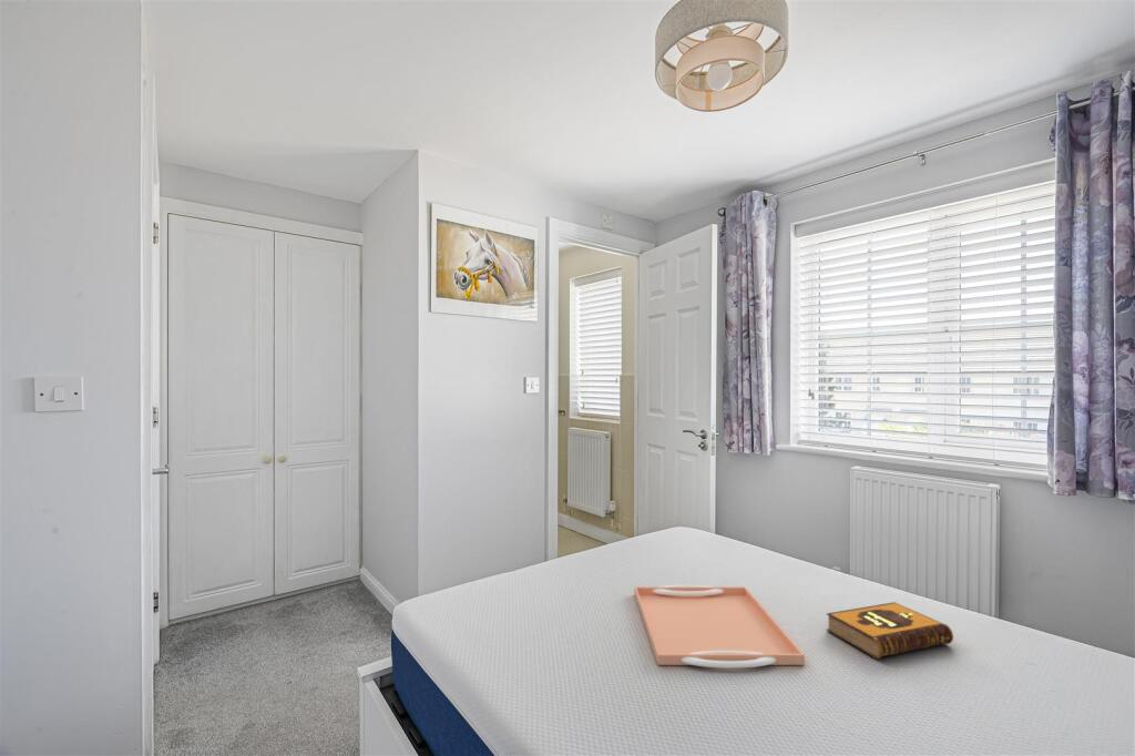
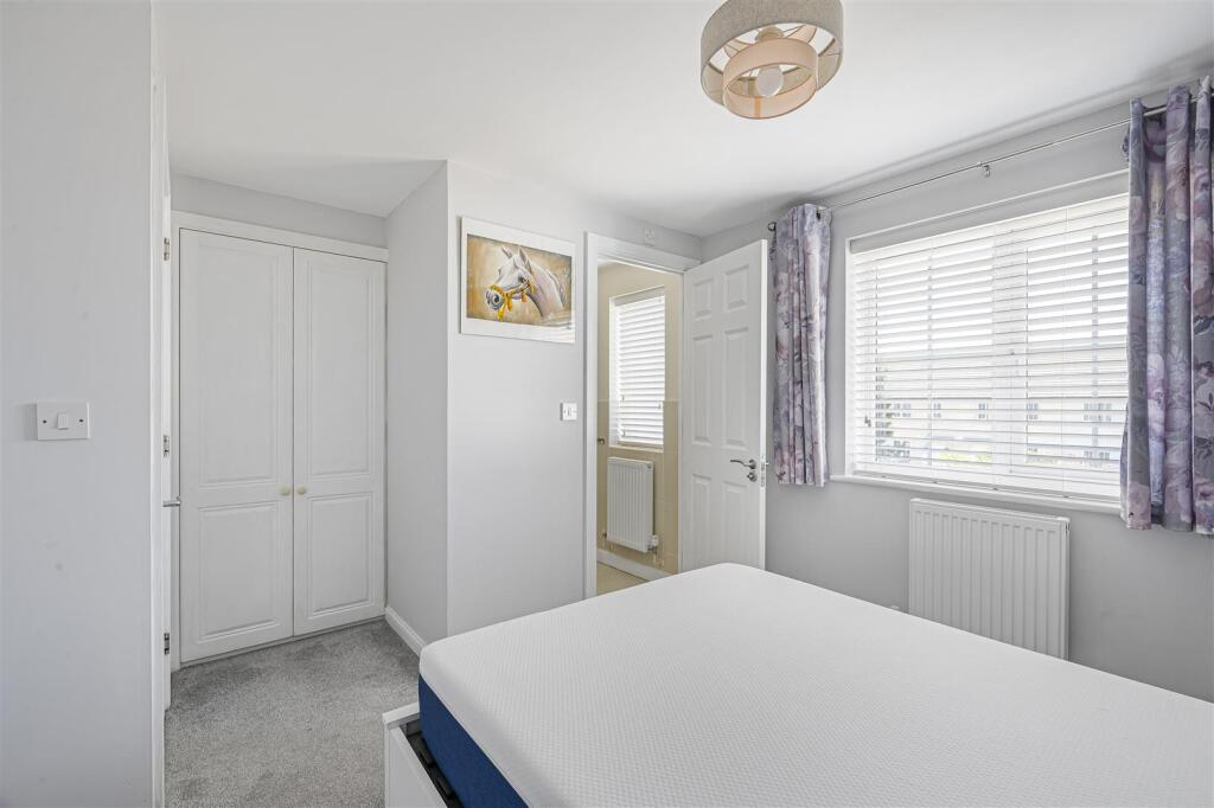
- hardback book (888, 629)
- serving tray (707, 620)
